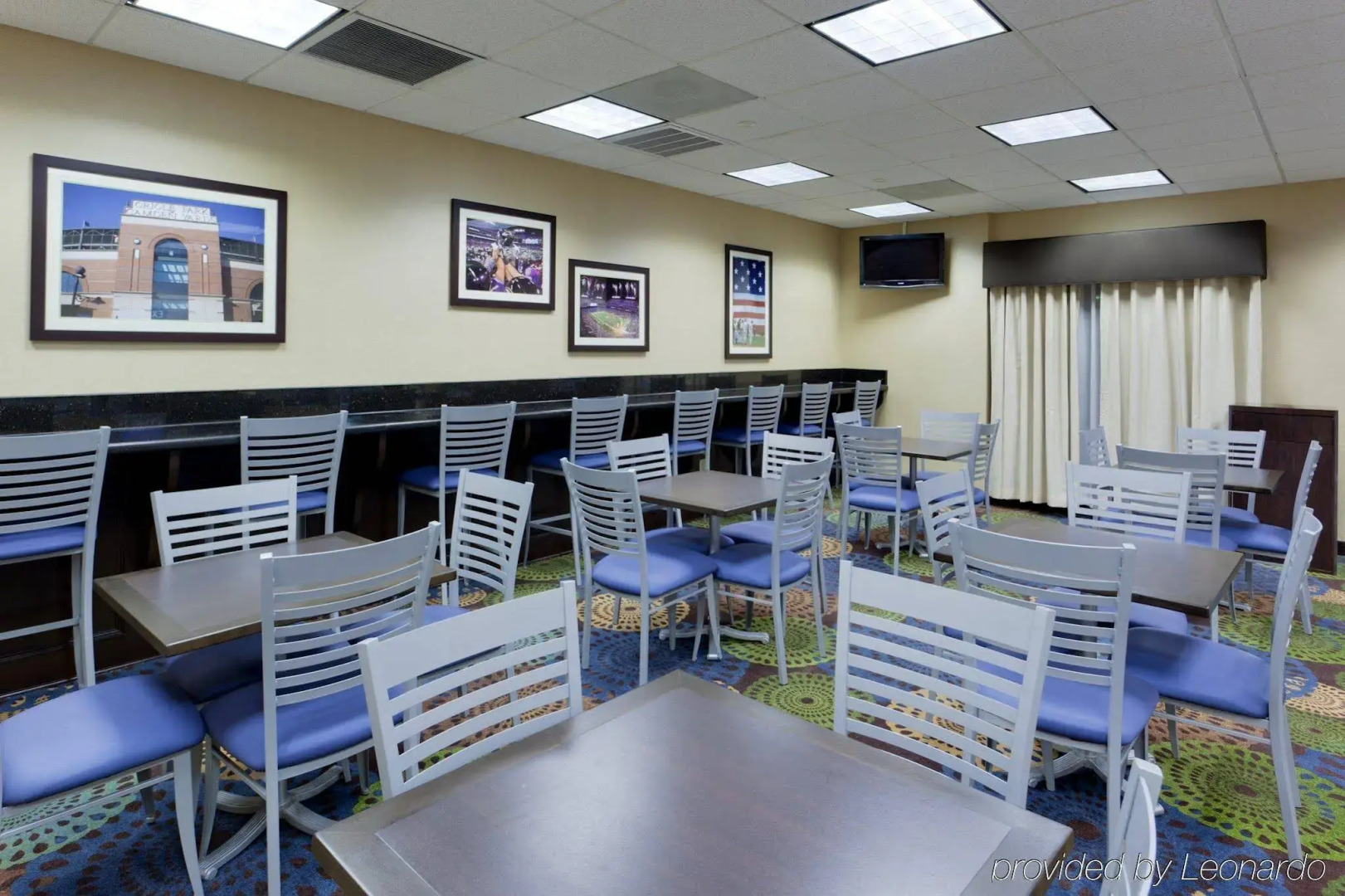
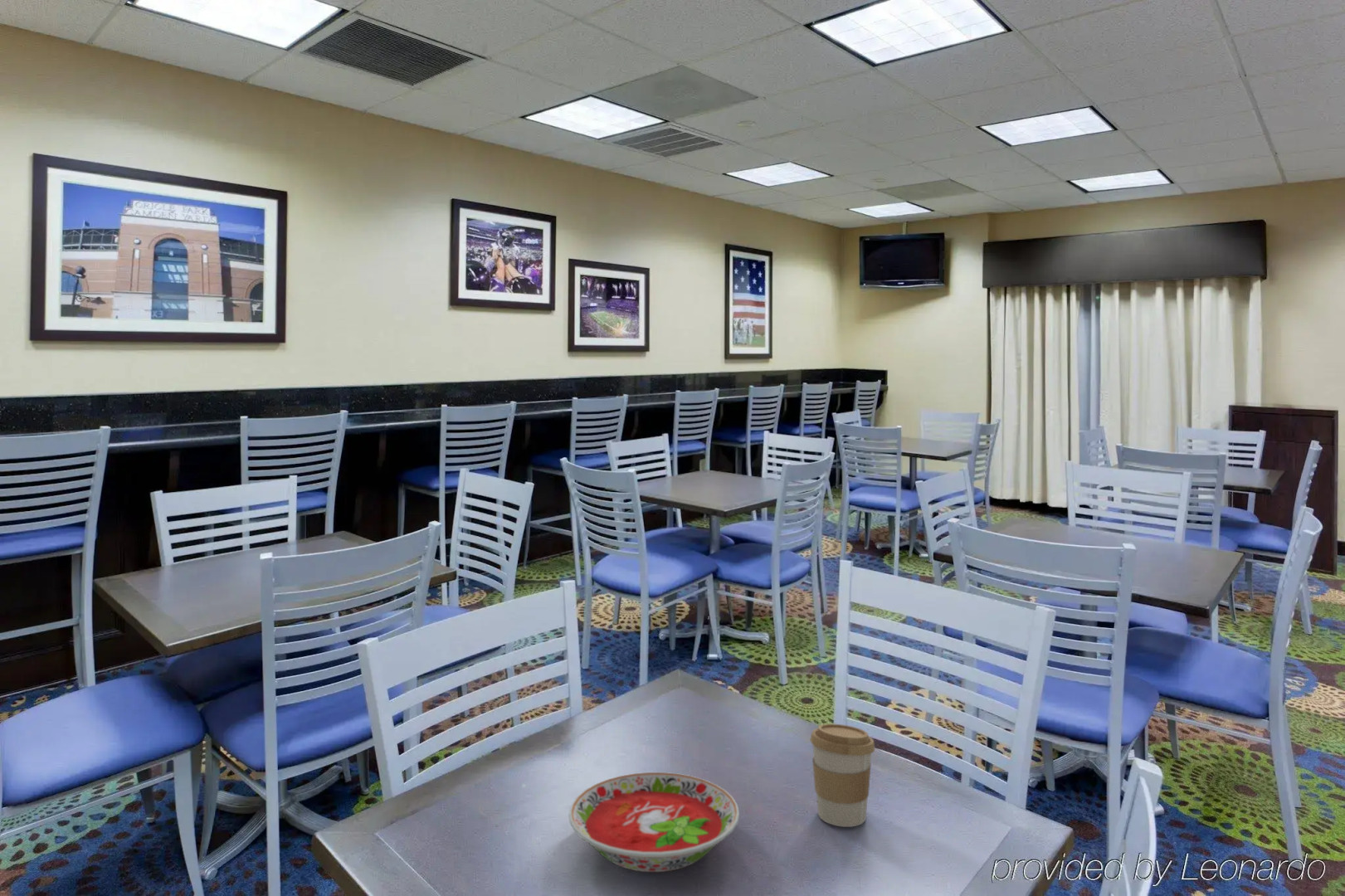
+ bowl (654, 825)
+ coffee cup (841, 771)
